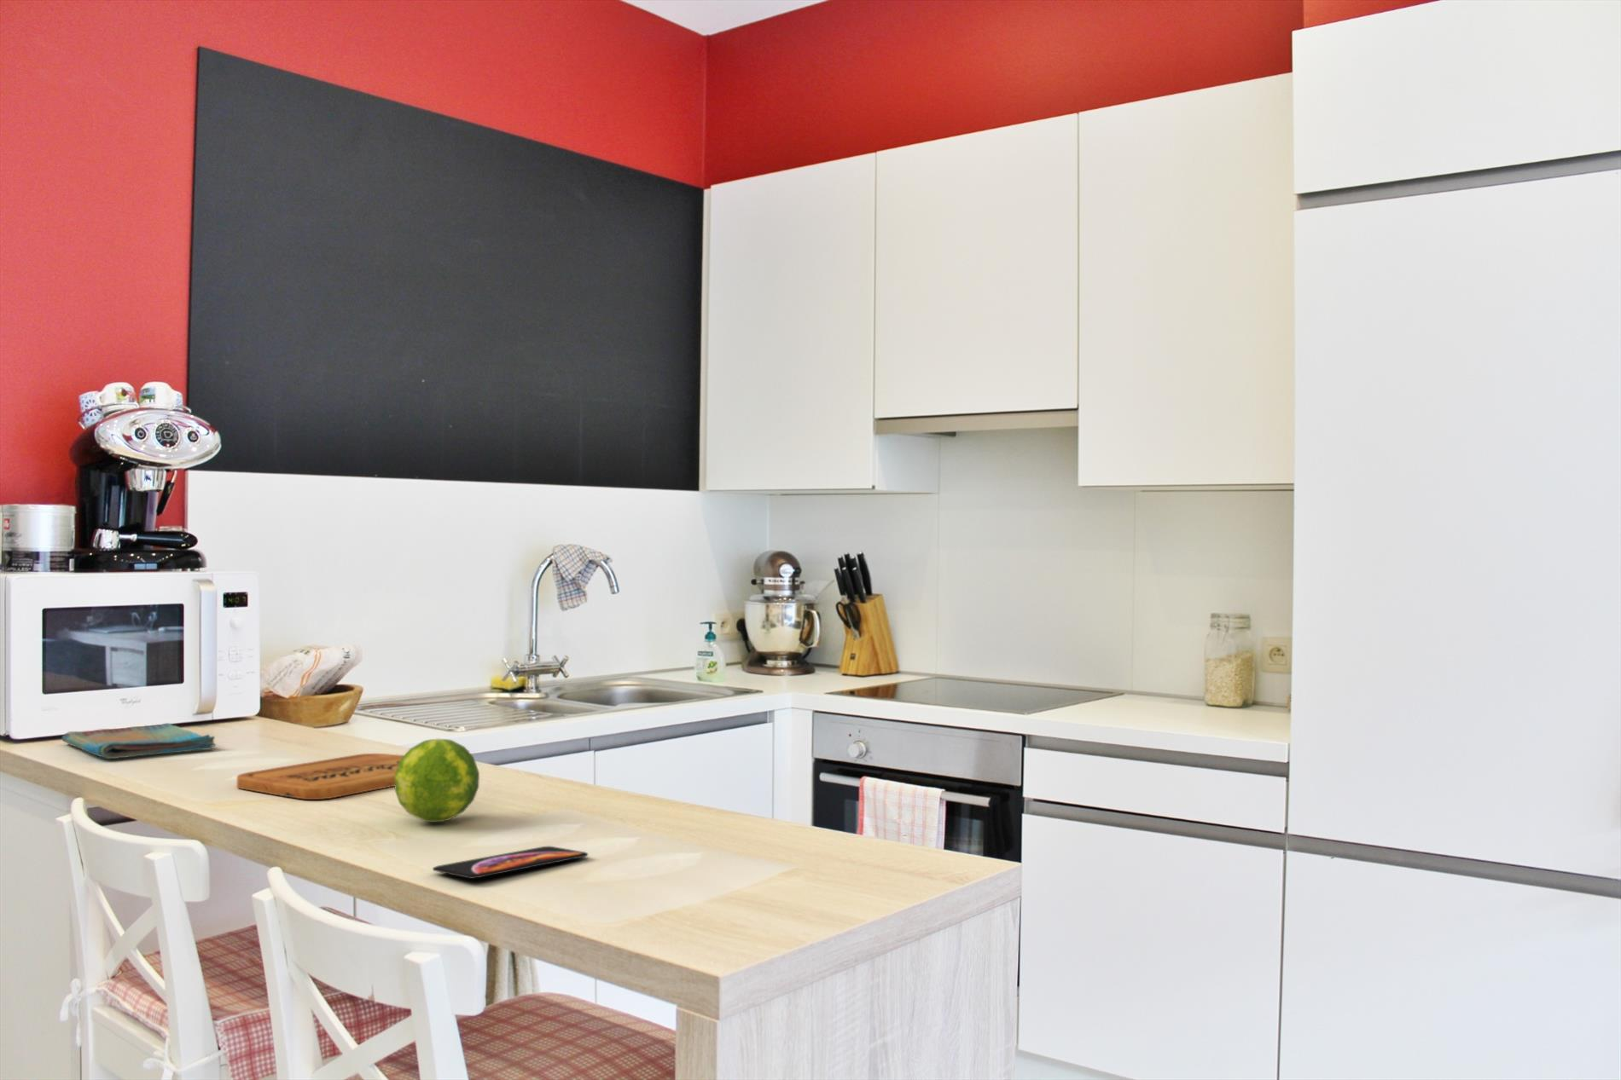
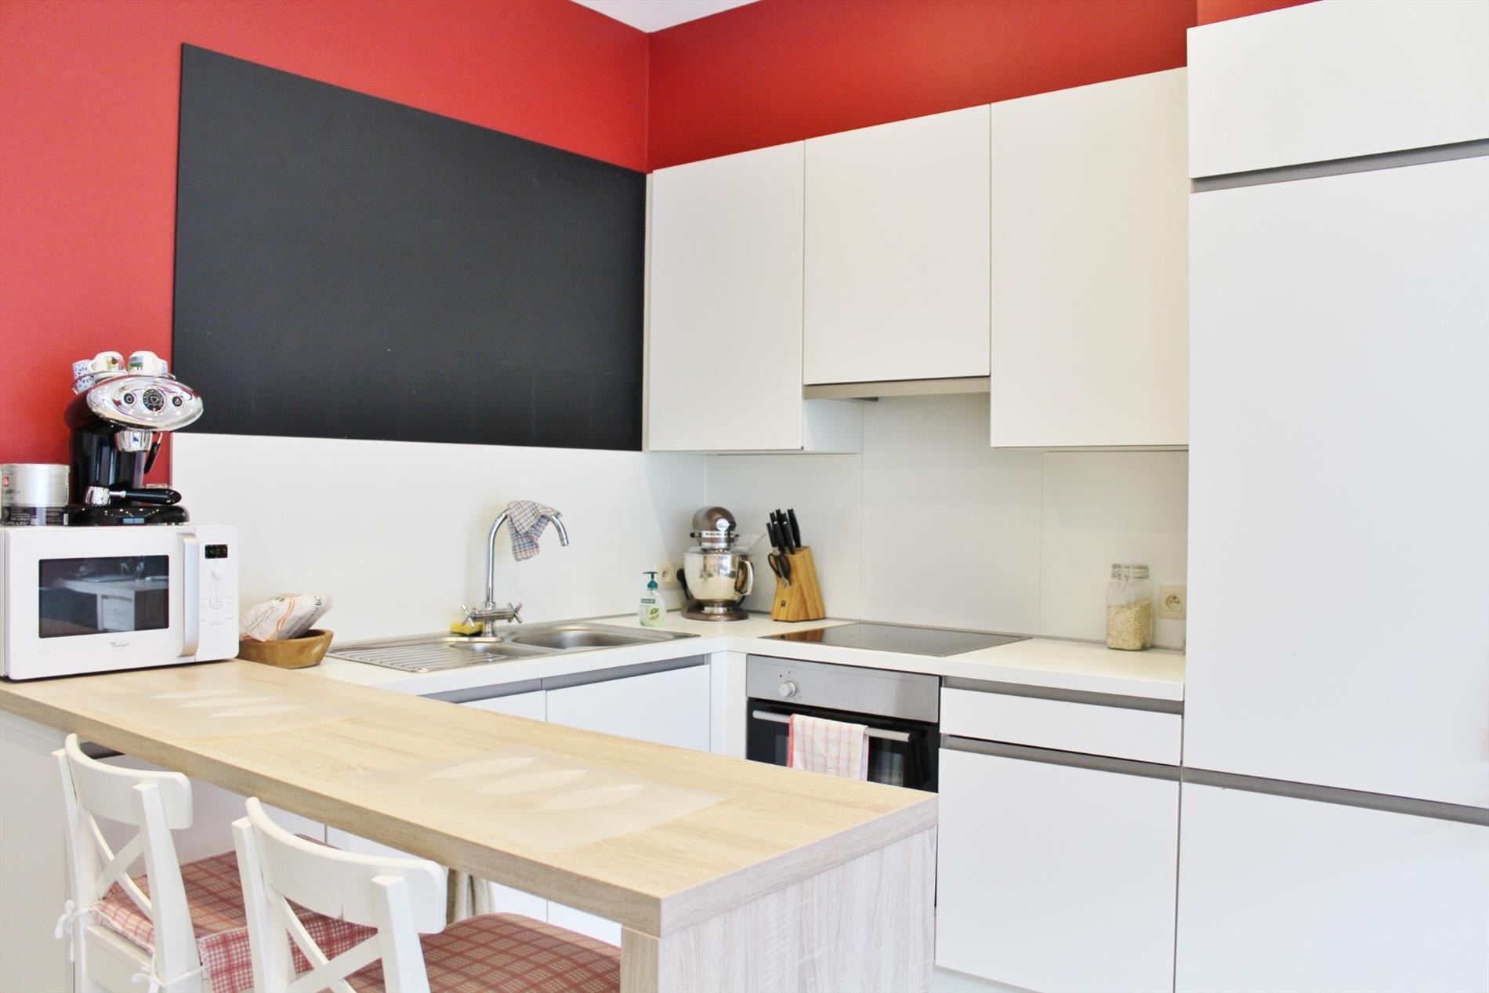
- fruit (437, 780)
- dish towel (136, 738)
- cutting board (375, 769)
- smartphone (511, 861)
